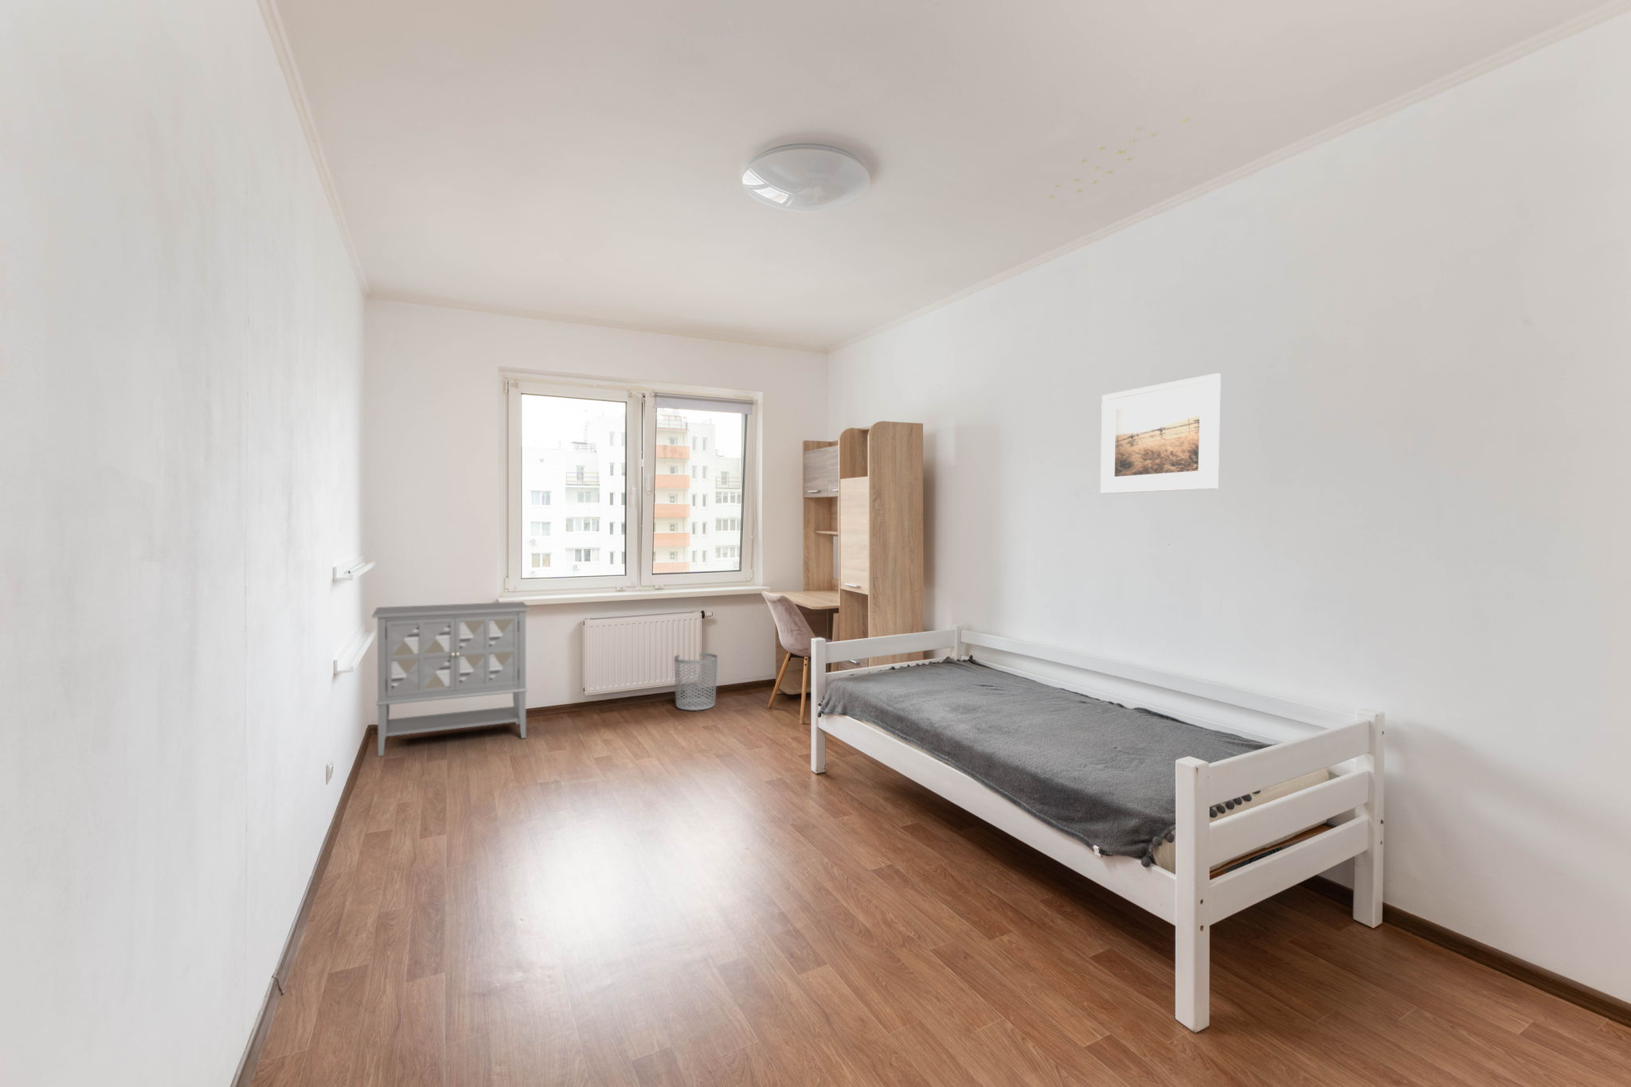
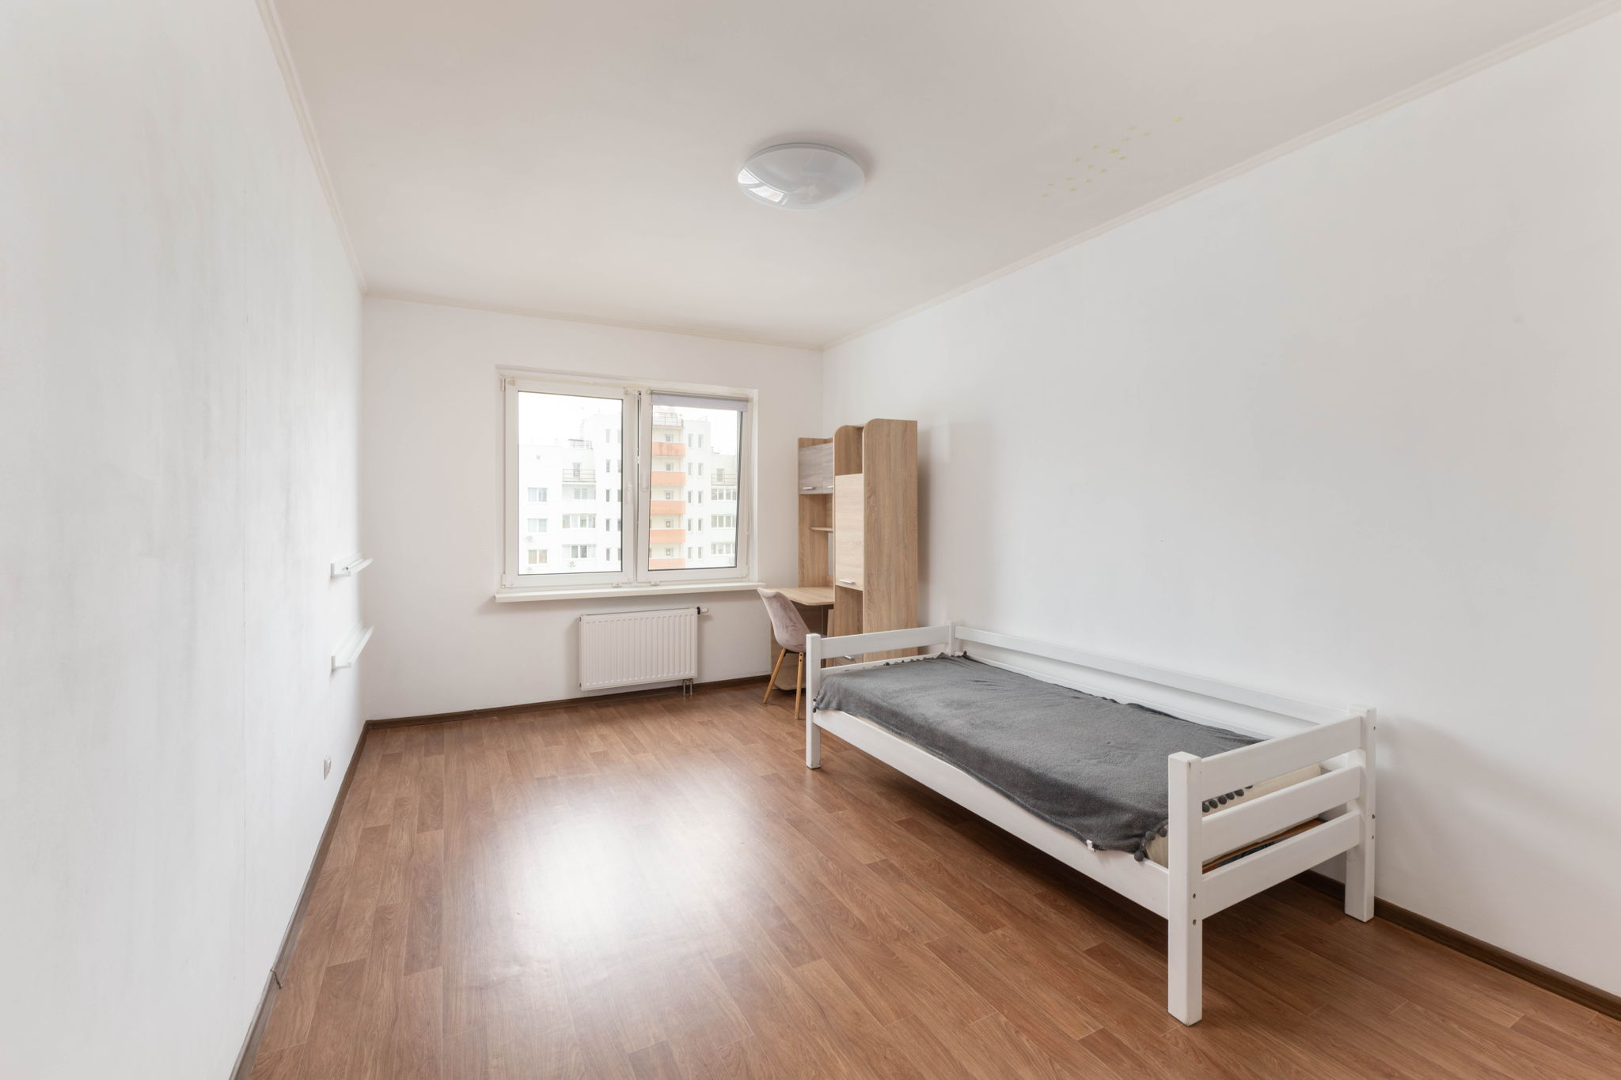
- waste bin (695, 681)
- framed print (1155, 438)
- cabinet (454, 672)
